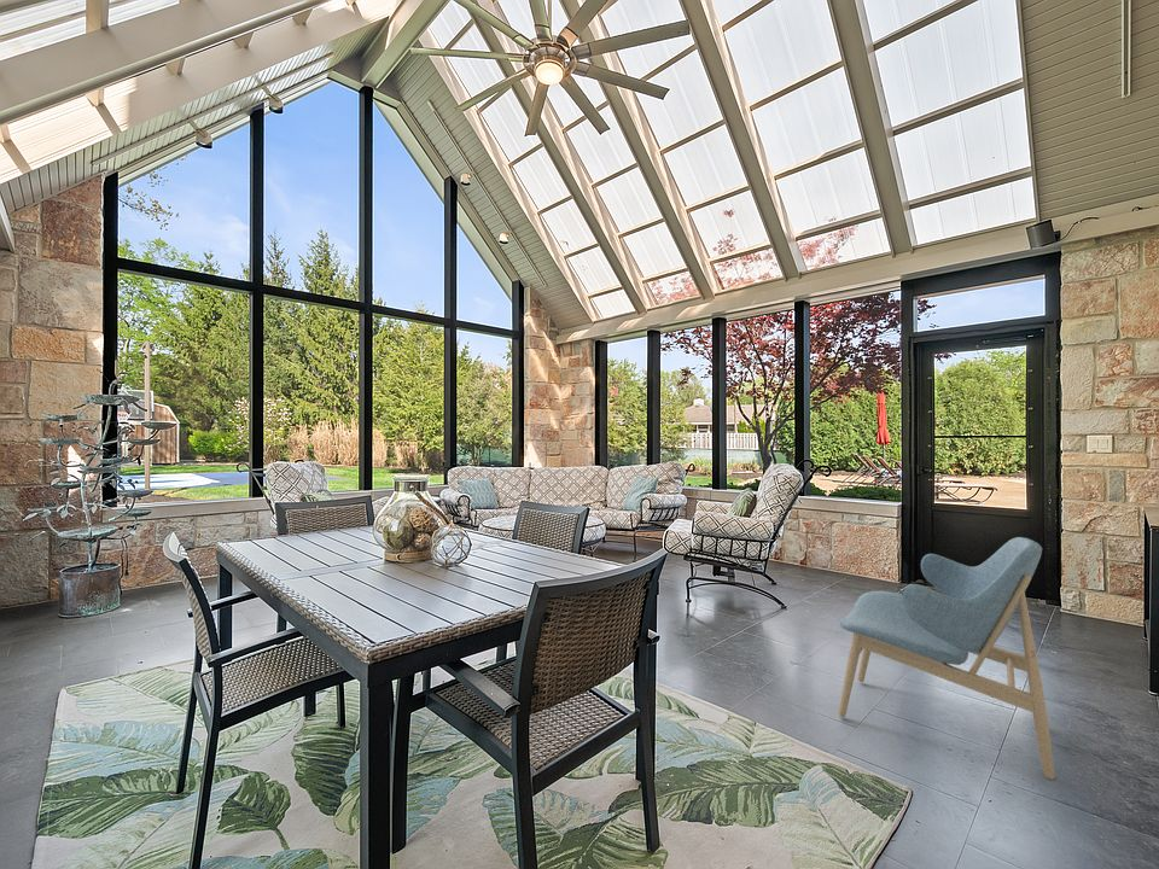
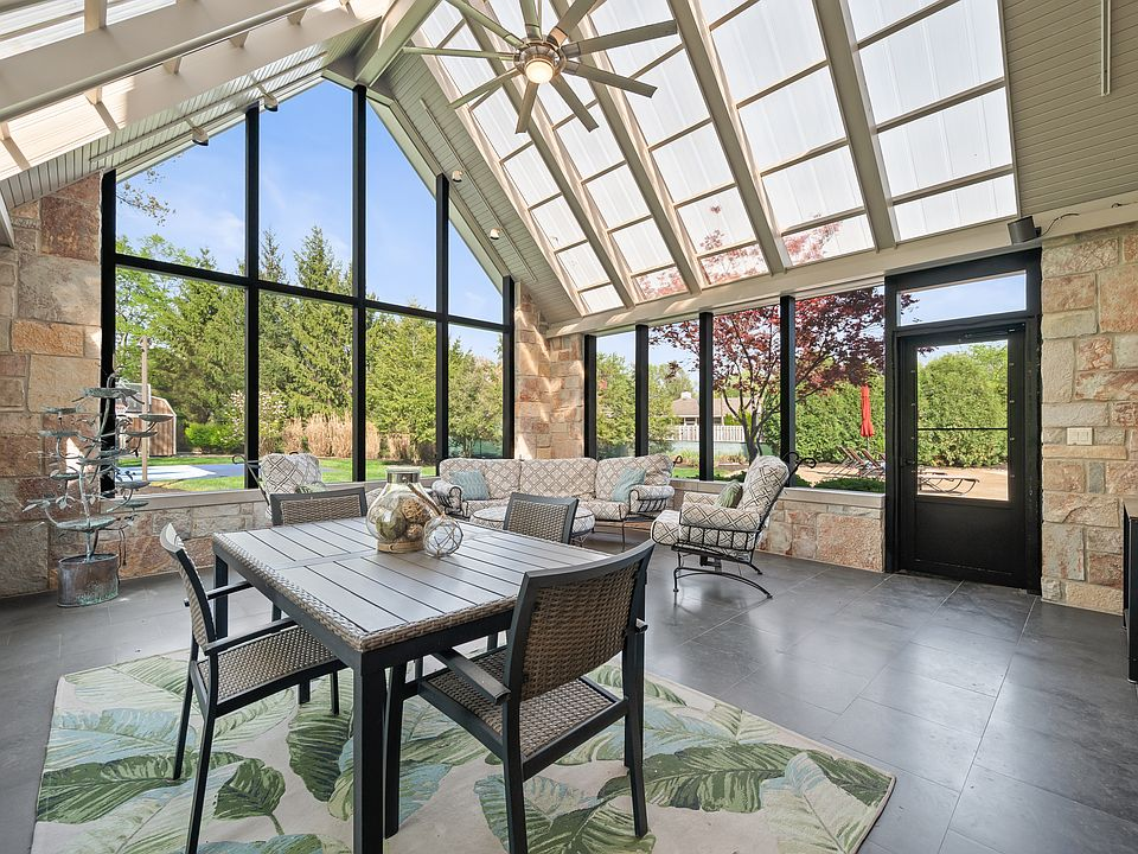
- lounge chair (933, 626)
